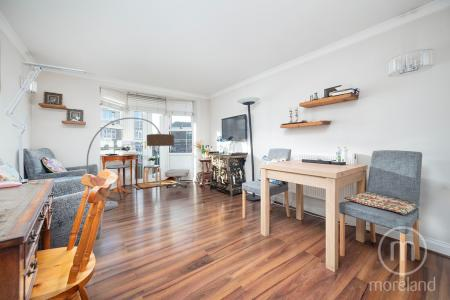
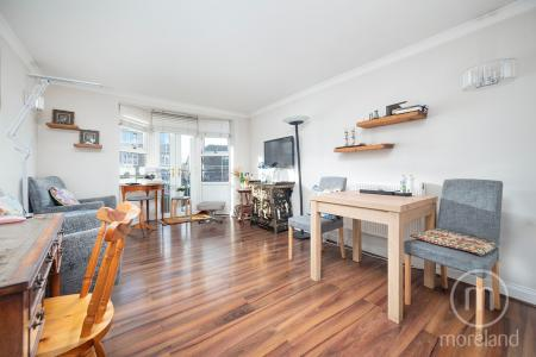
- floor lamp (147, 145)
